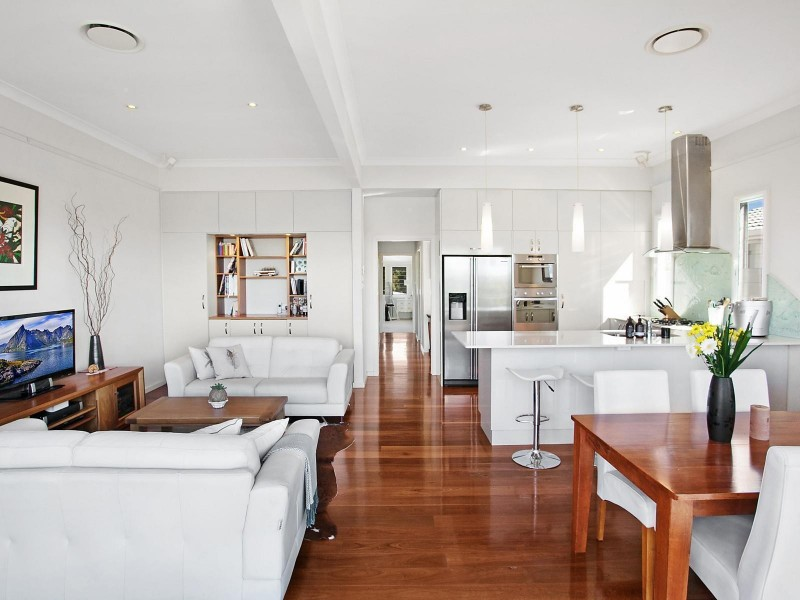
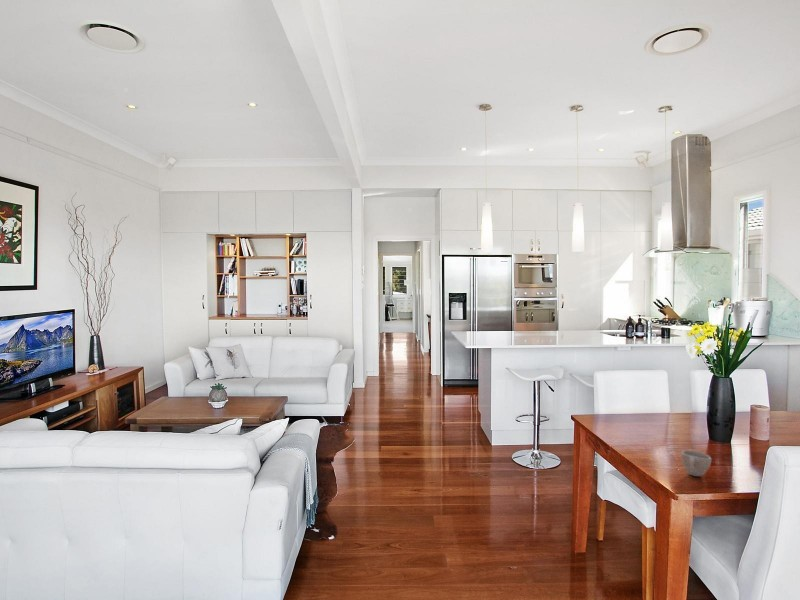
+ cup (695, 465)
